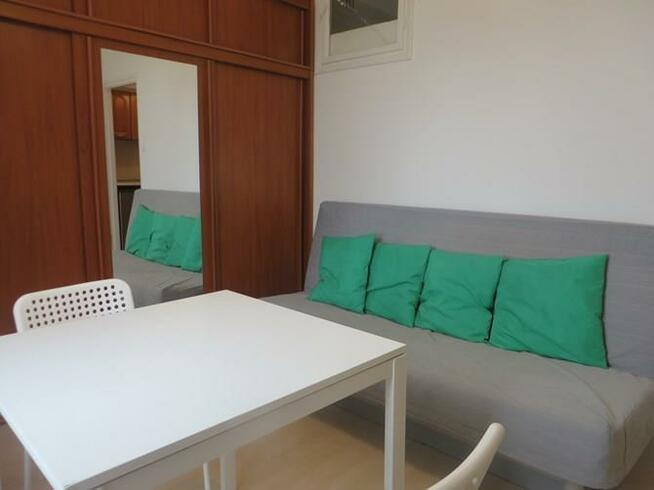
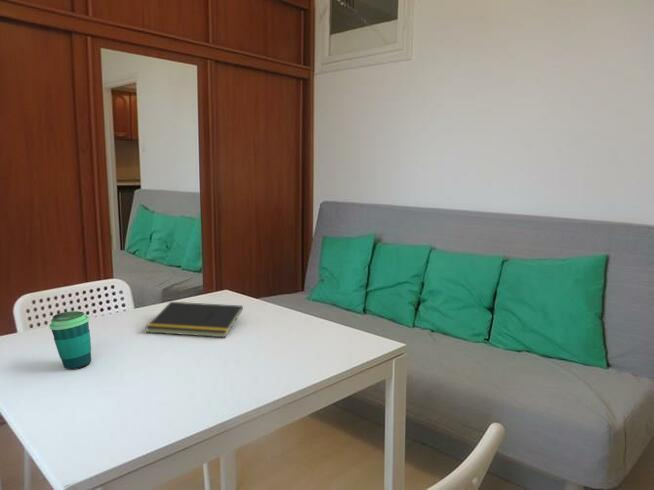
+ cup (70, 340)
+ notepad (196, 318)
